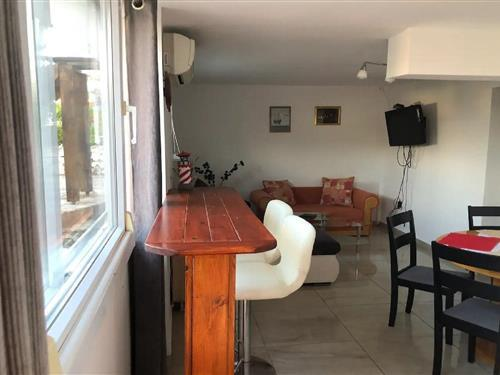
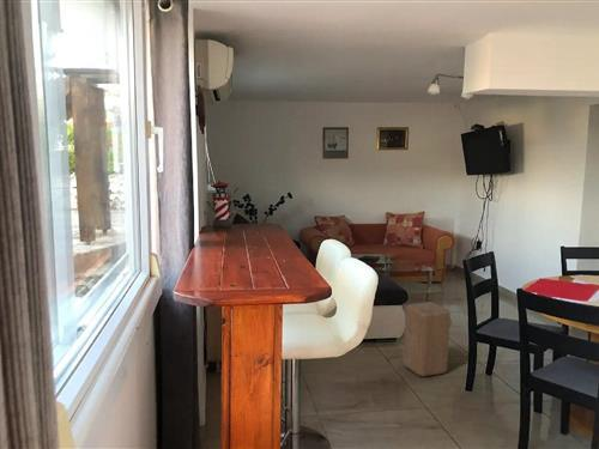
+ stool (425, 338)
